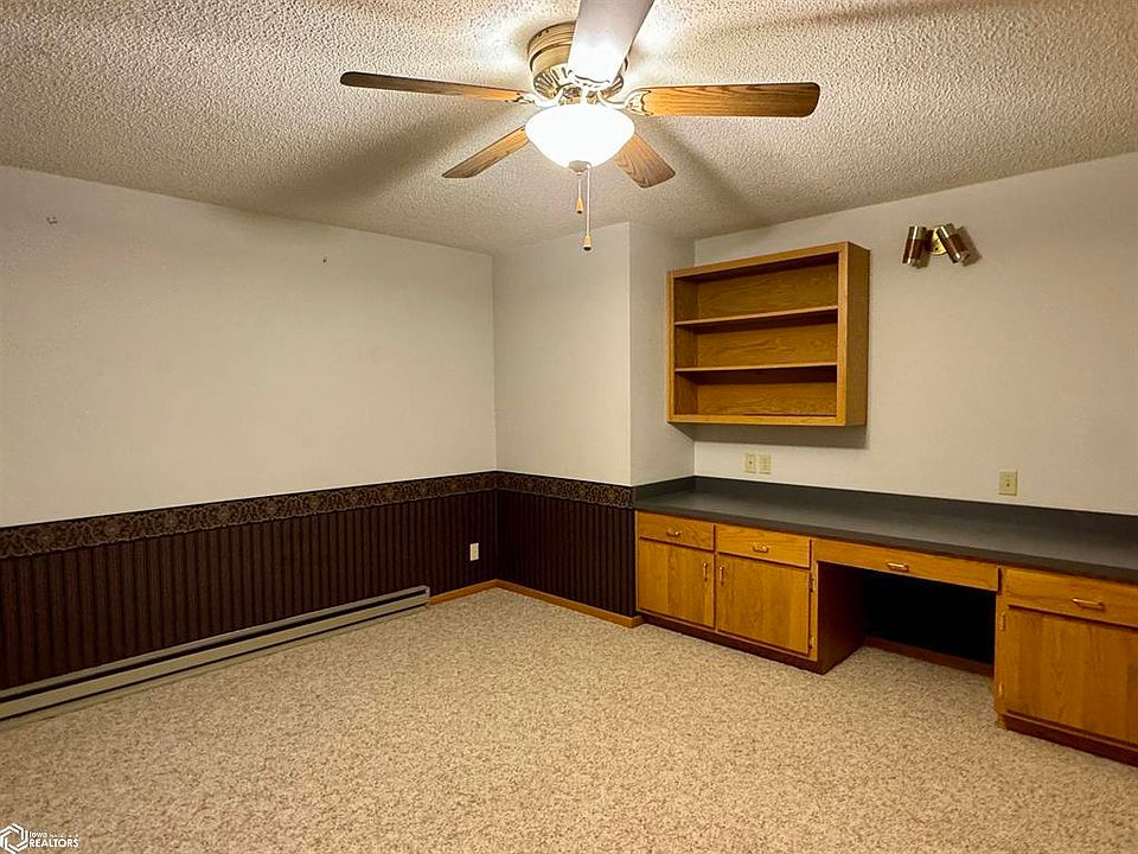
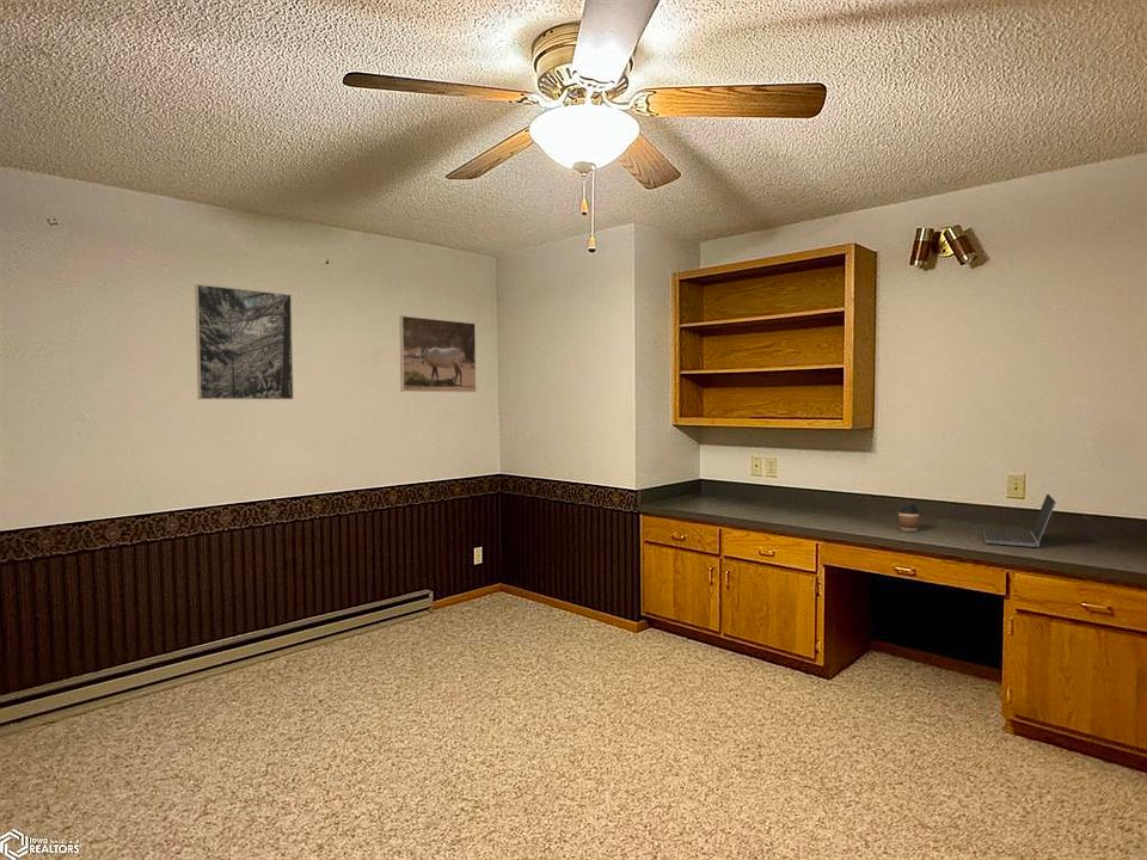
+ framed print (438, 356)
+ laptop computer (1017, 532)
+ coffee cup (908, 517)
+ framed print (246, 344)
